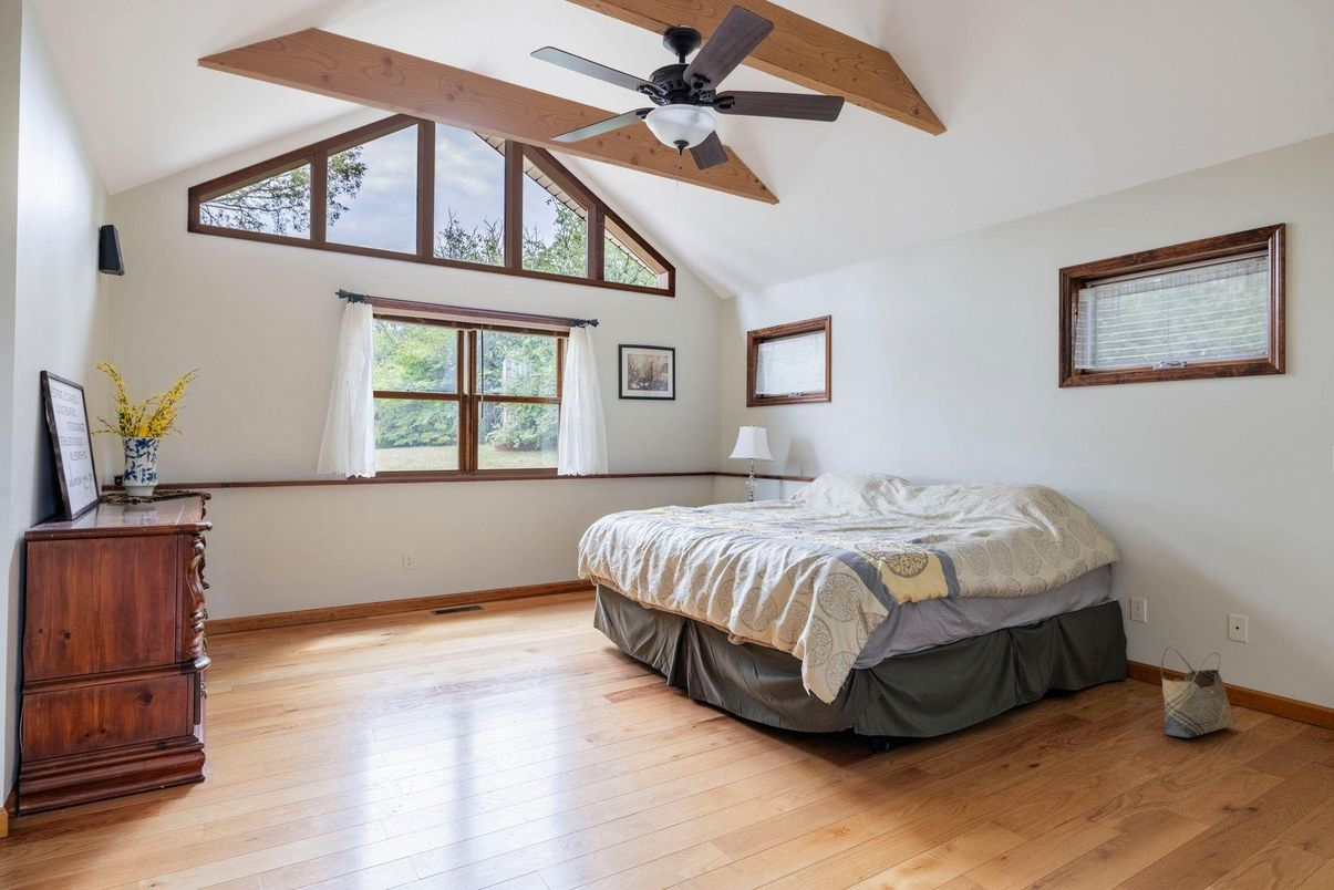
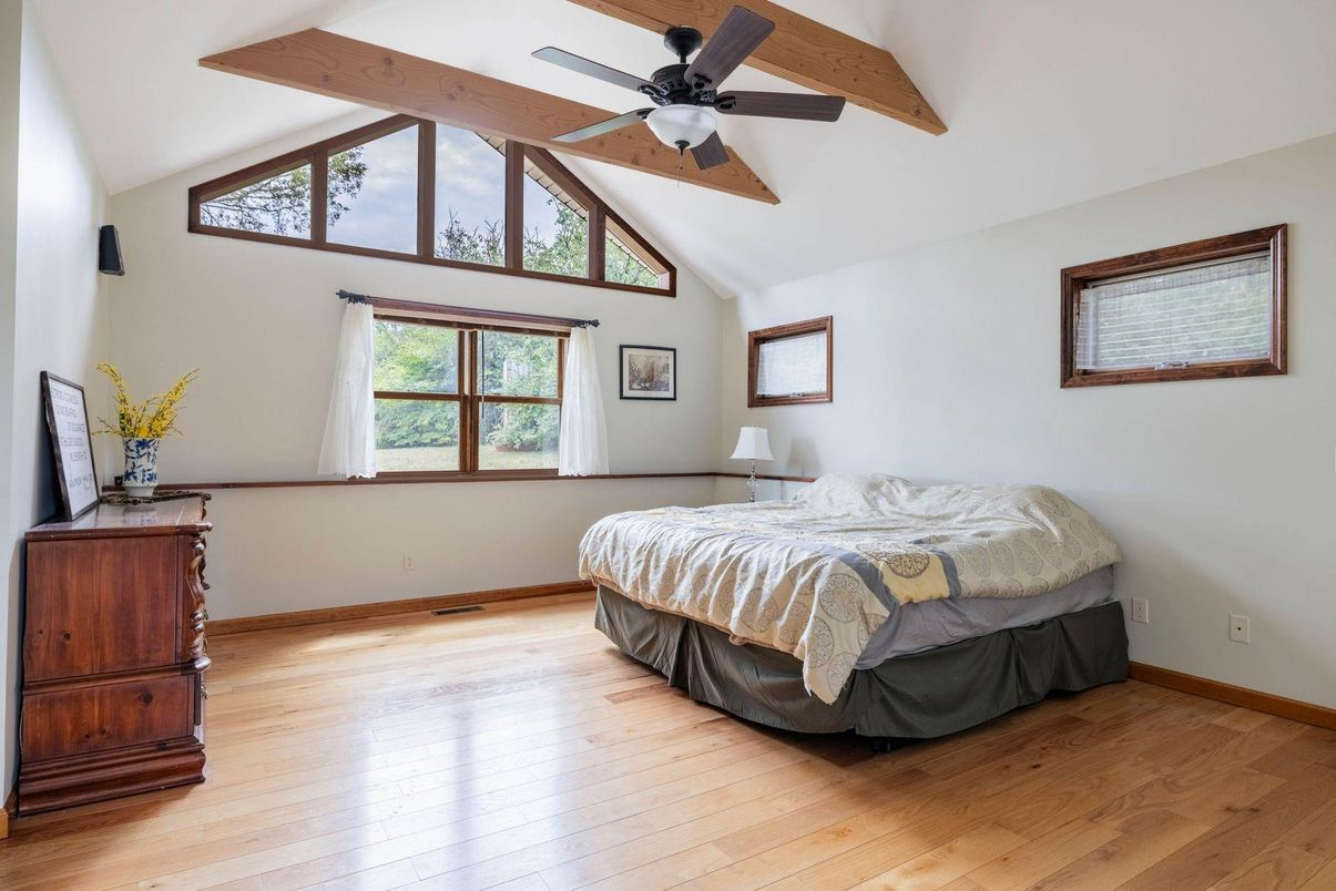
- basket (1191, 687)
